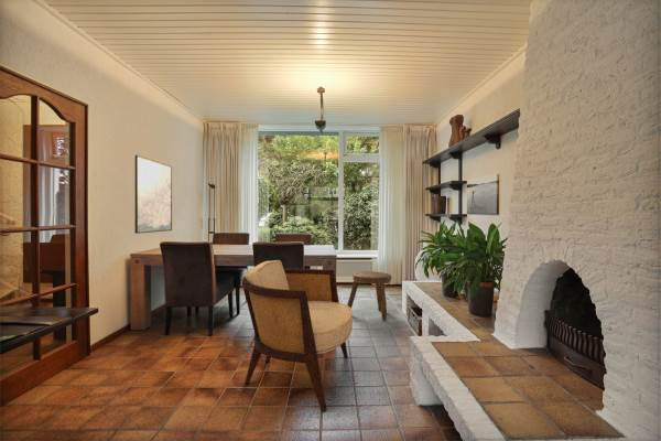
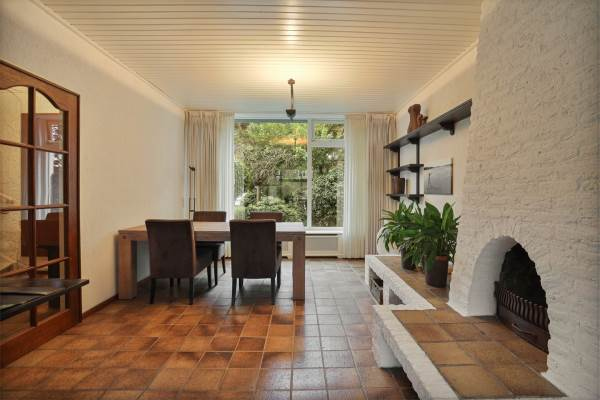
- armchair (299, 320)
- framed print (155, 196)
- stool (376, 291)
